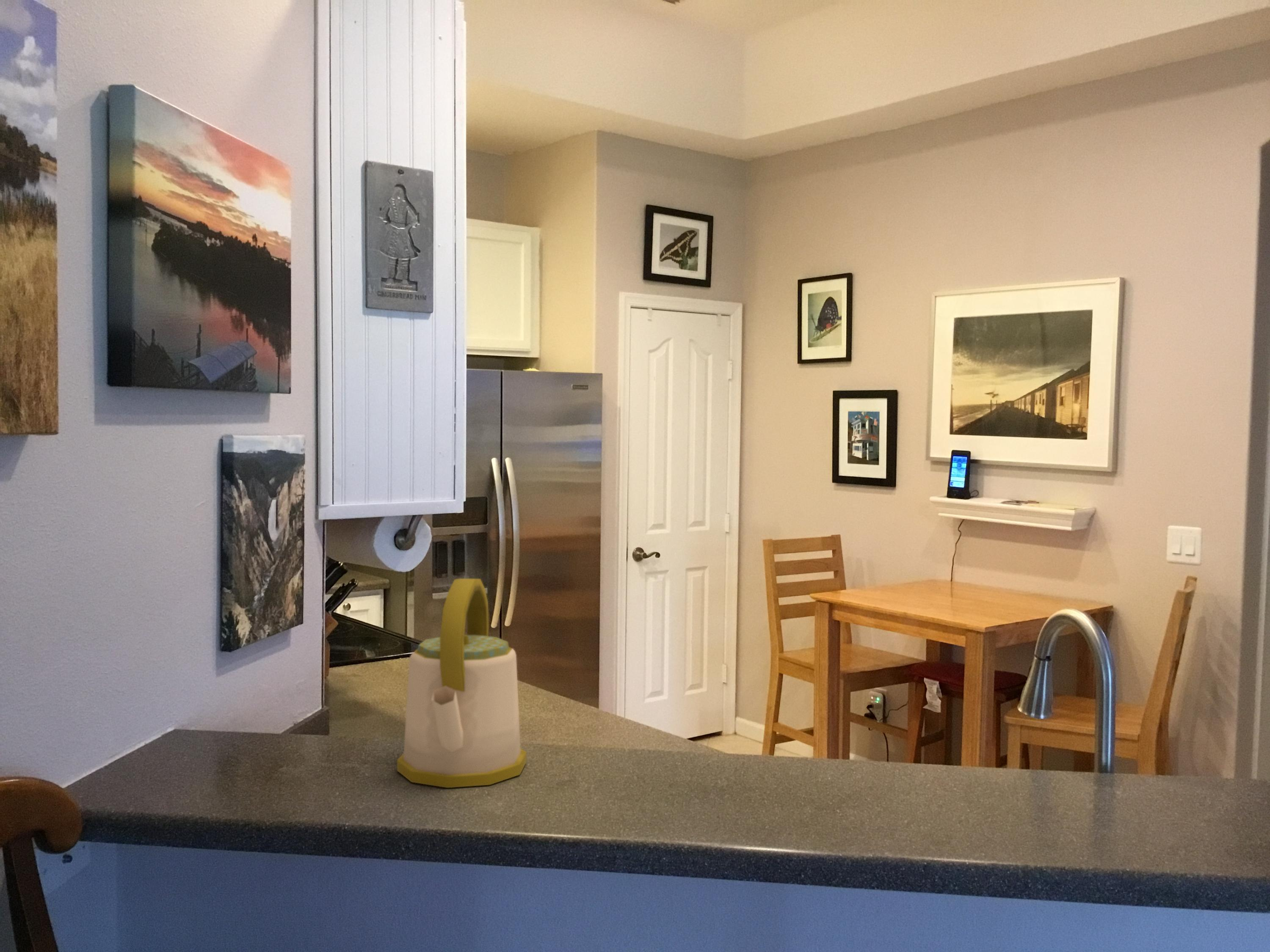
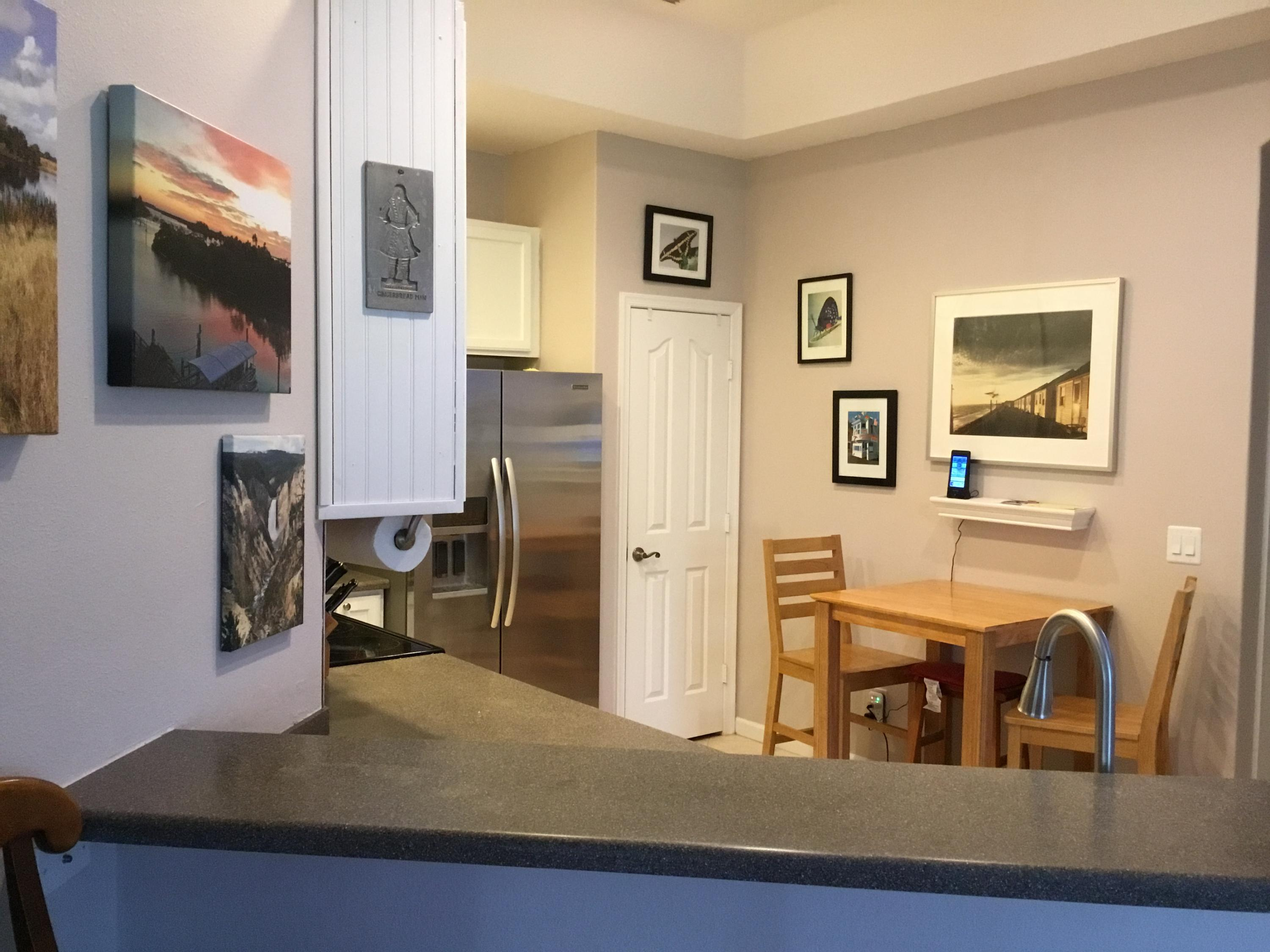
- kettle (461, 675)
